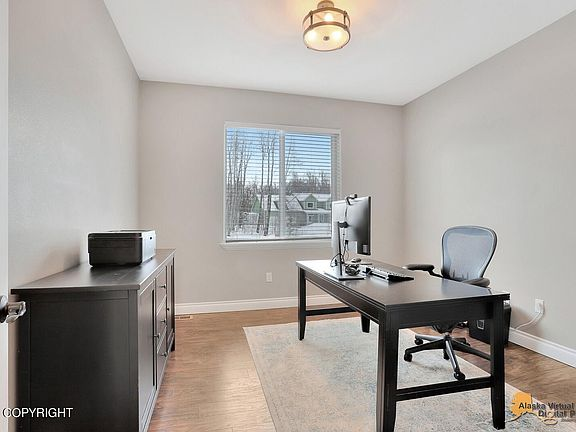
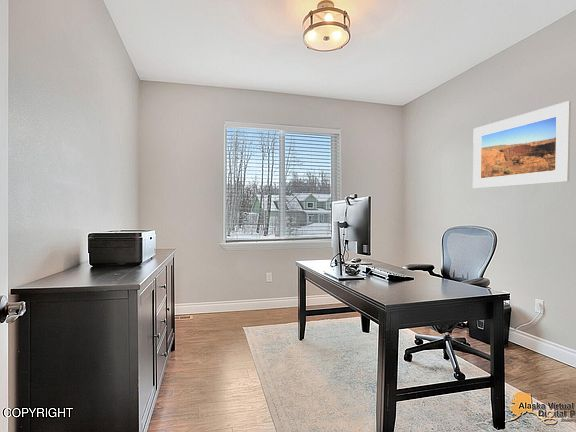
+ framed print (514, 151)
